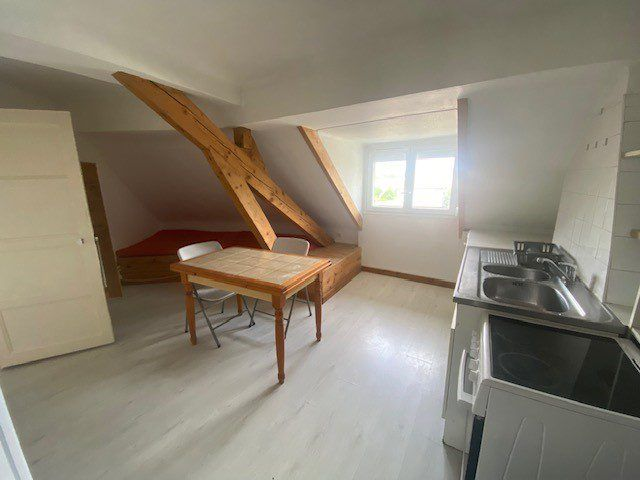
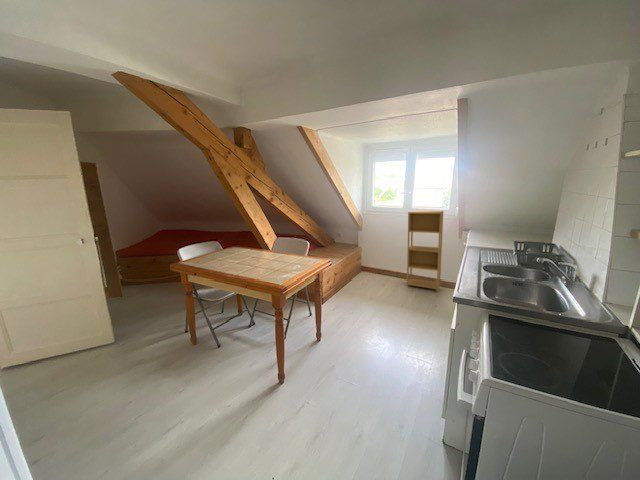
+ shelving unit (424, 249)
